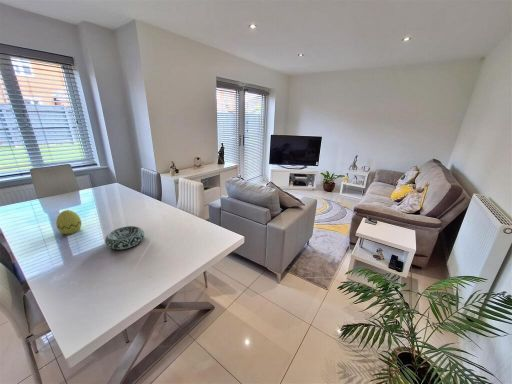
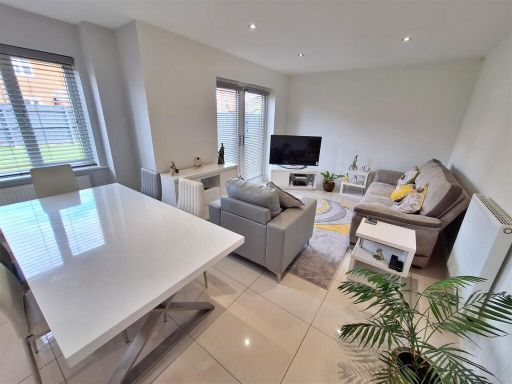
- decorative egg (68, 221)
- decorative bowl (125, 237)
